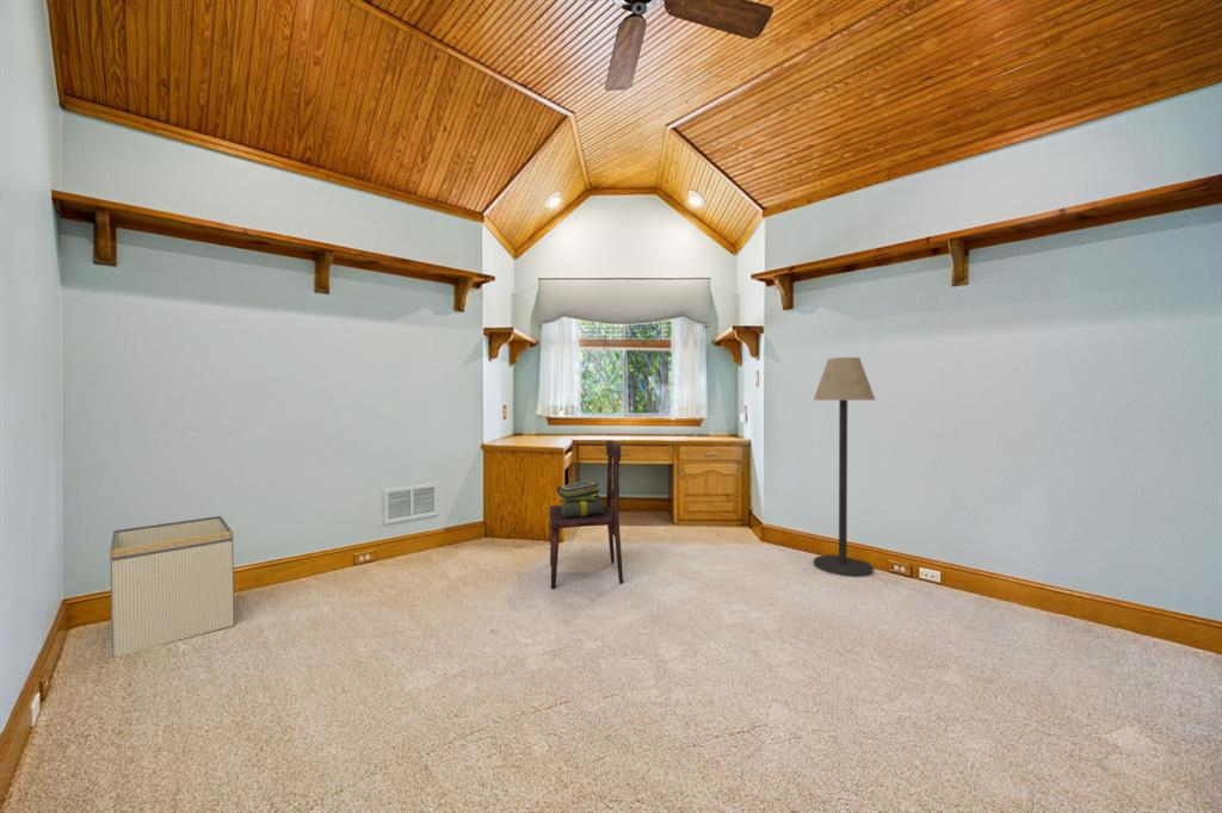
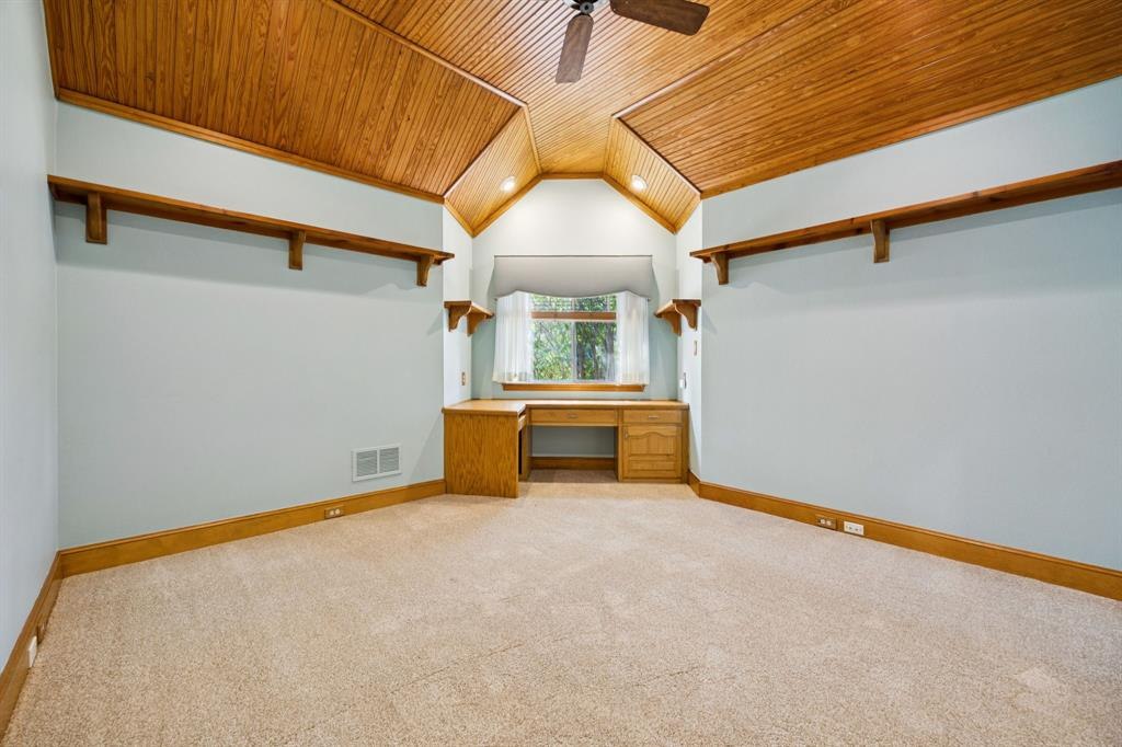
- stack of books (579, 498)
- storage bin (173, 577)
- floor lamp (843, 463)
- dining chair (587, 515)
